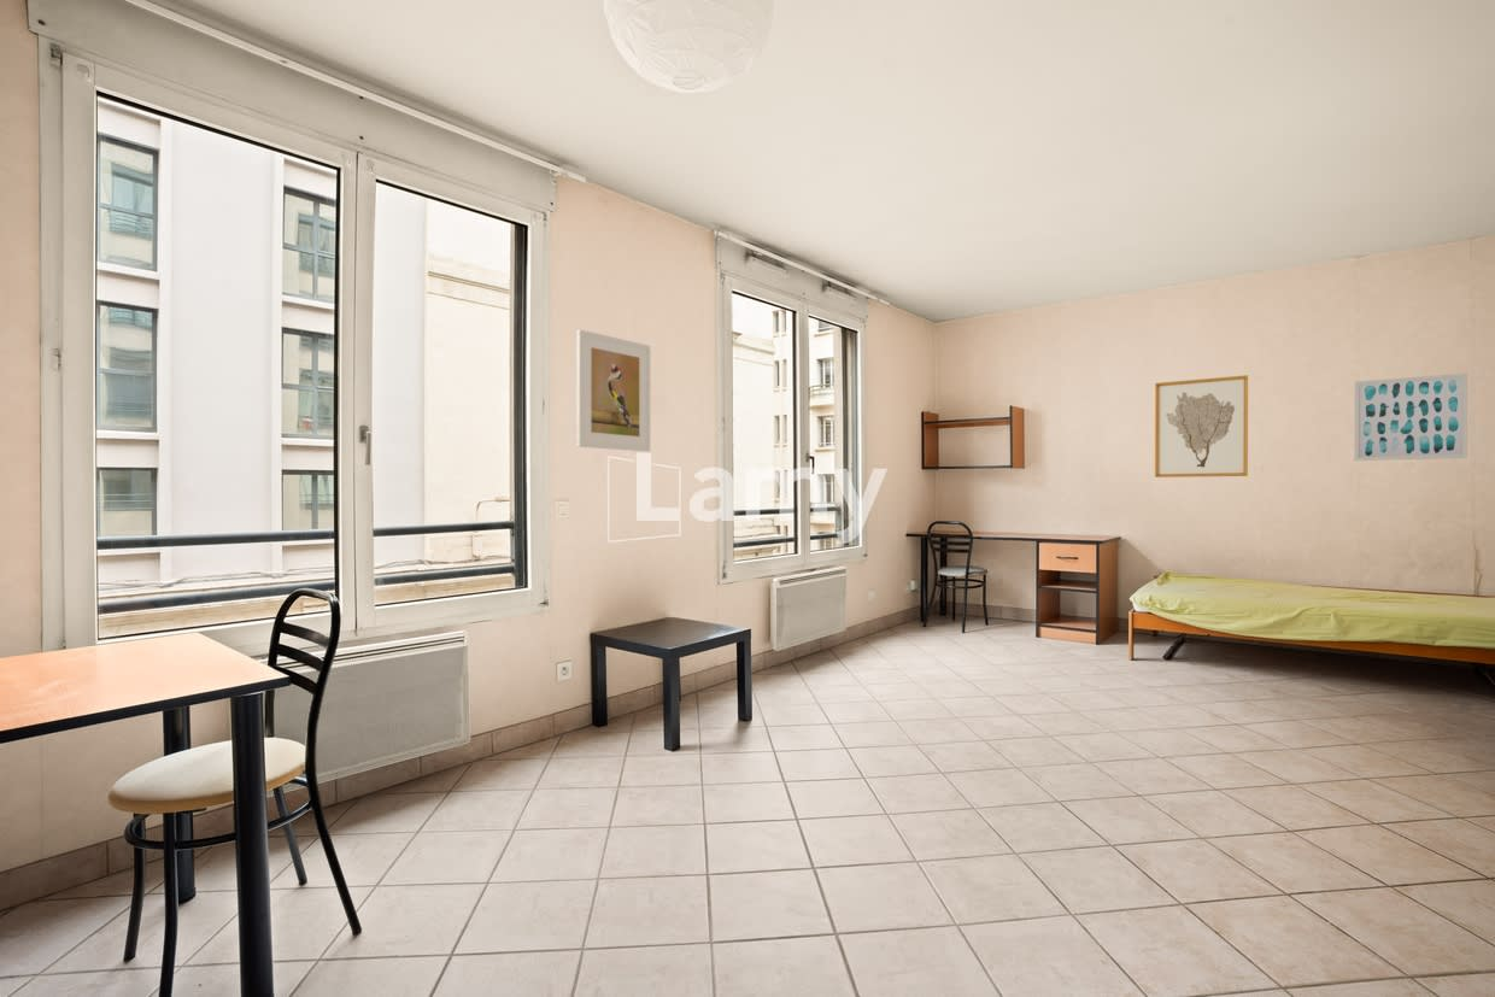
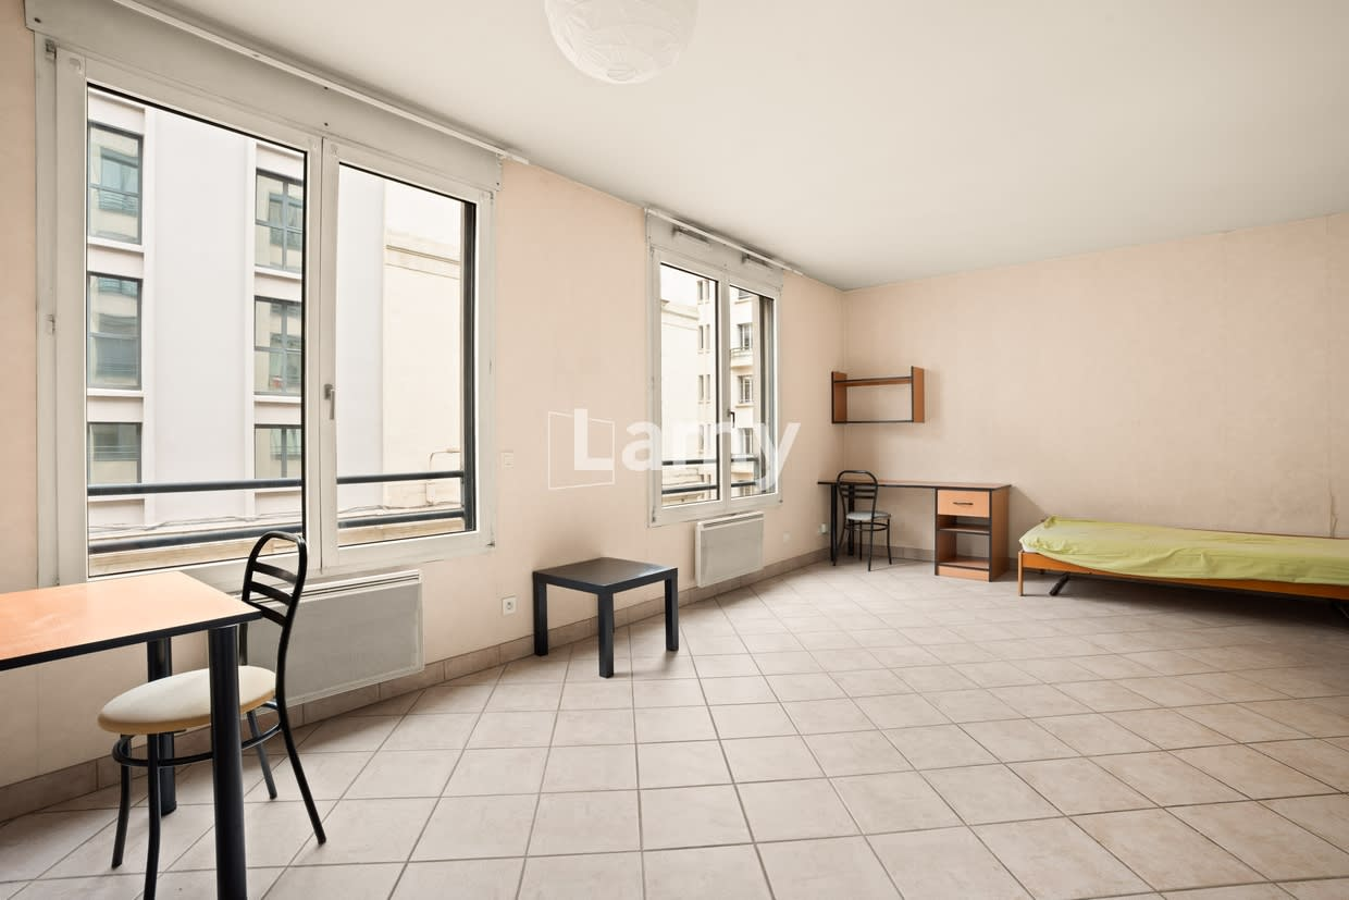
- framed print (615, 393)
- wall art (1408, 418)
- wall art (1200, 428)
